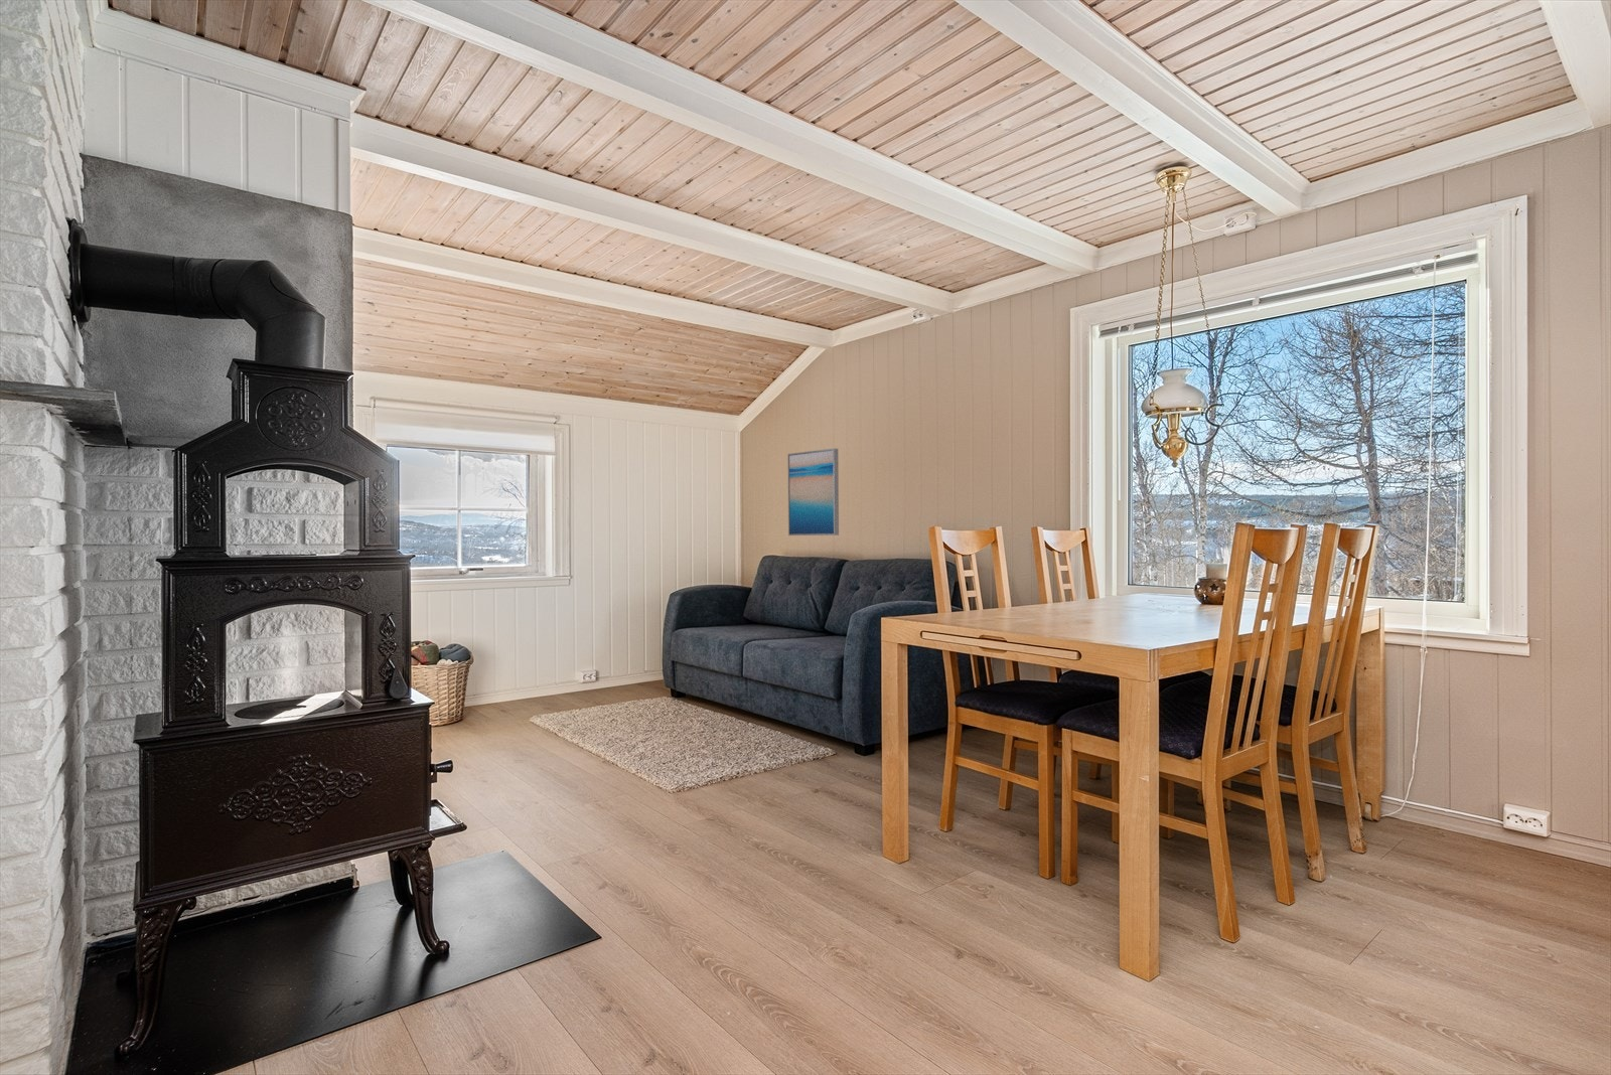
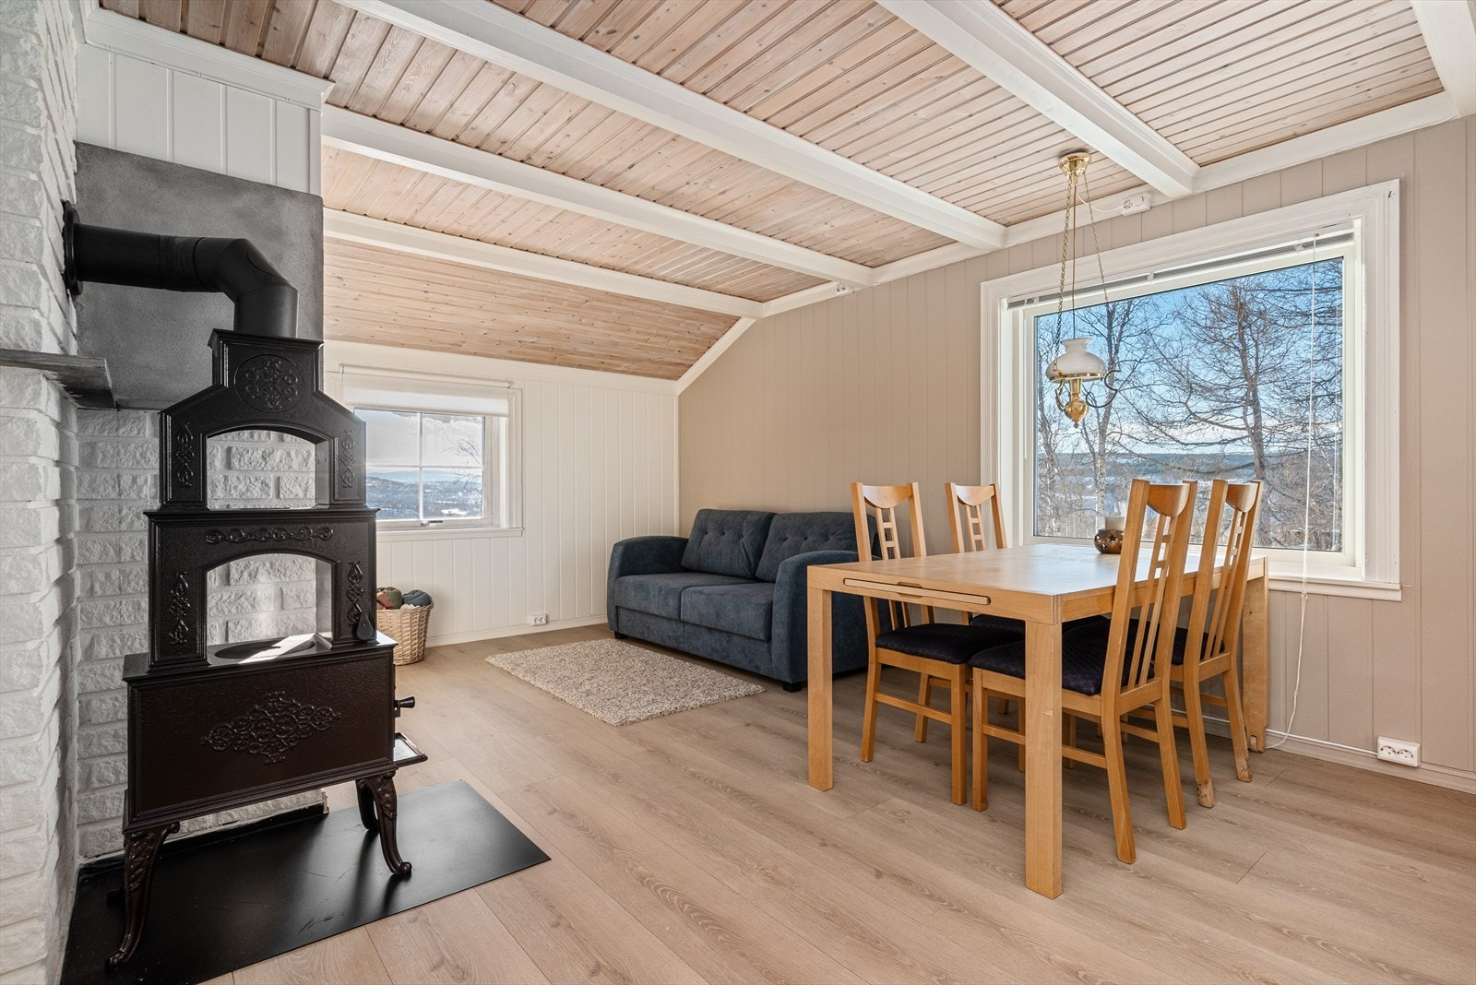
- wall art (812, 493)
